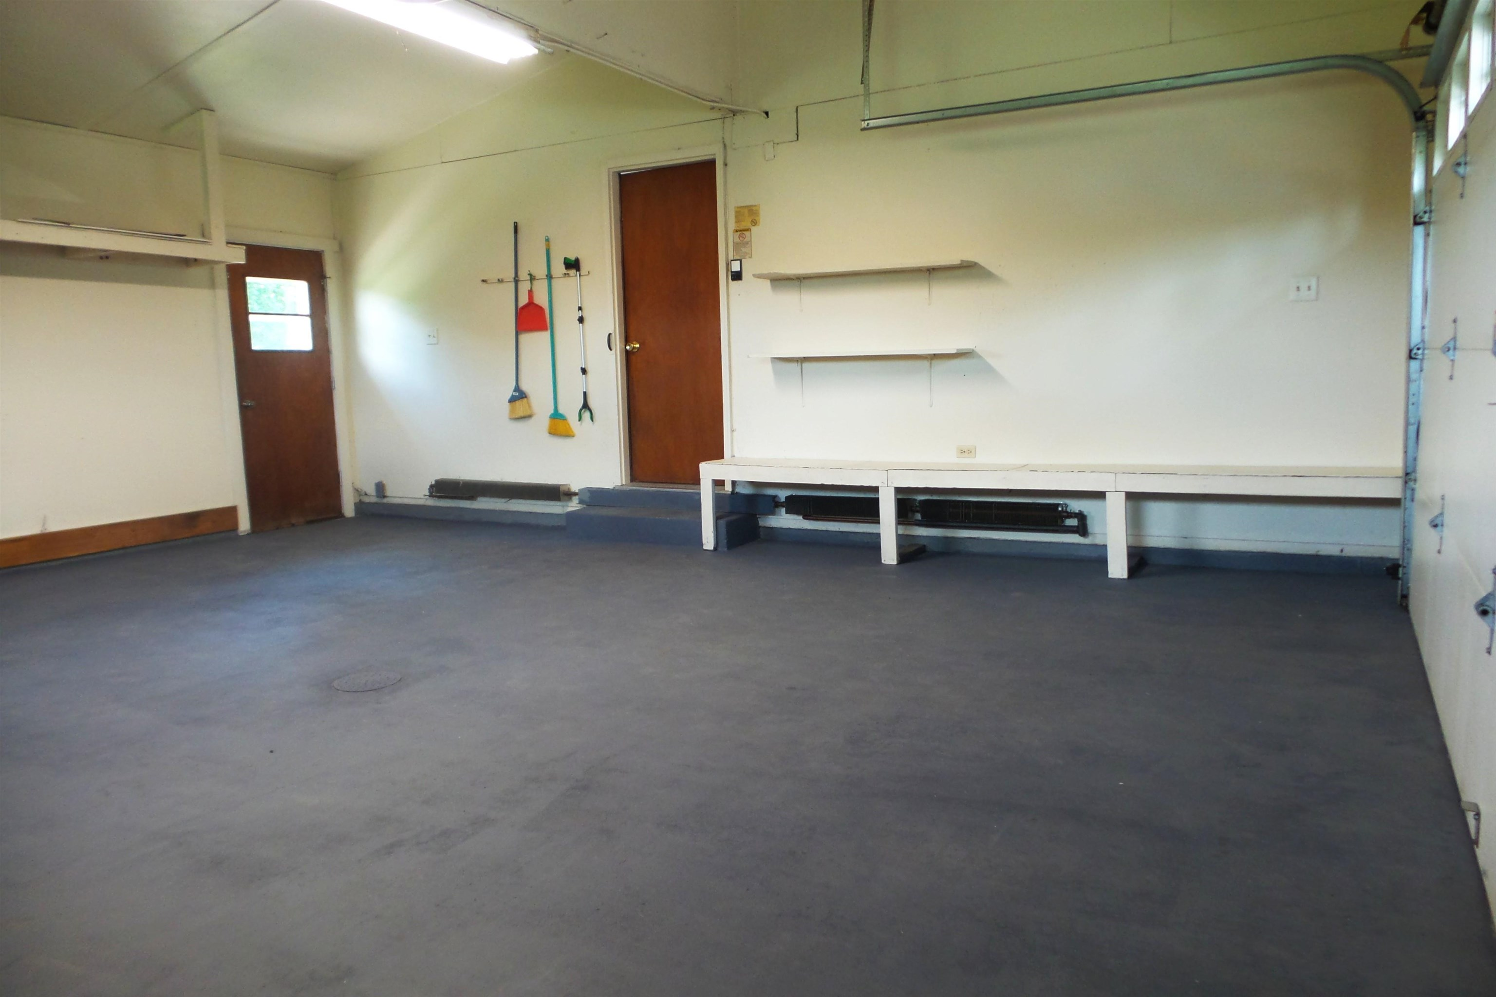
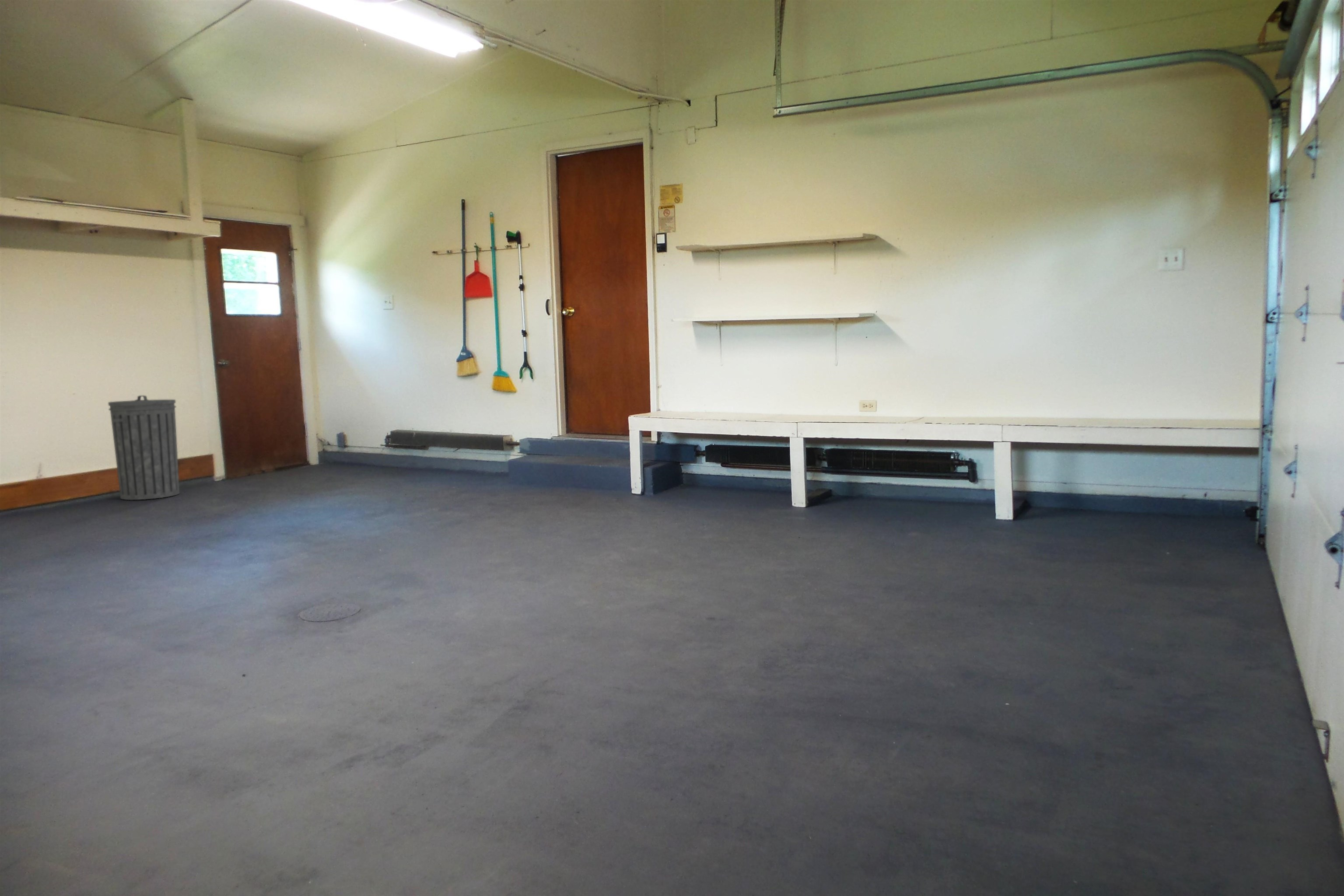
+ trash can (146, 446)
